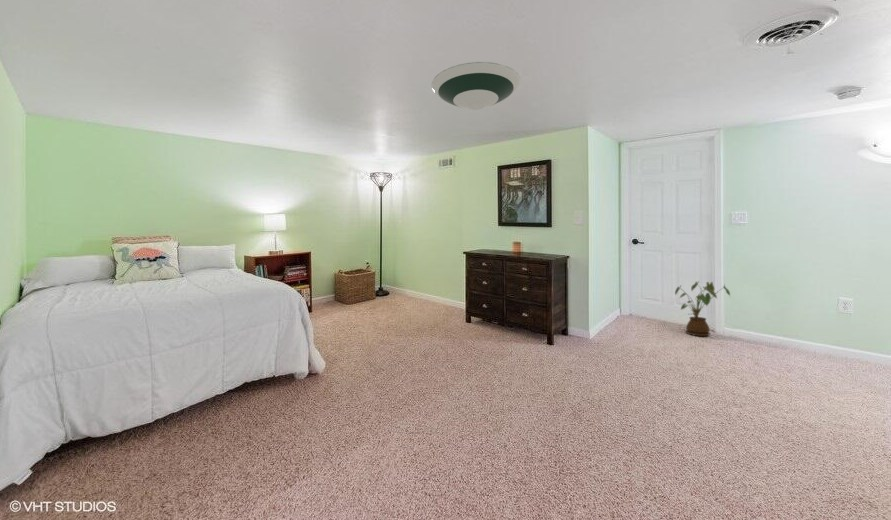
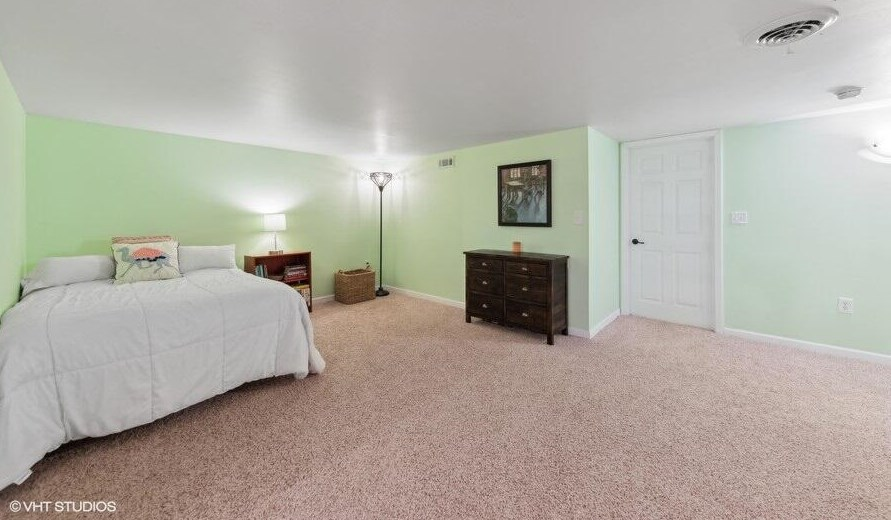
- house plant (701, 308)
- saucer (475, 96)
